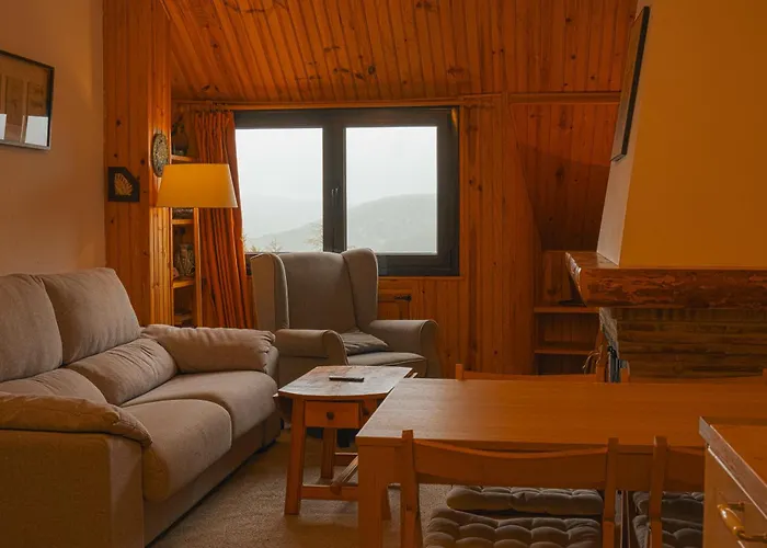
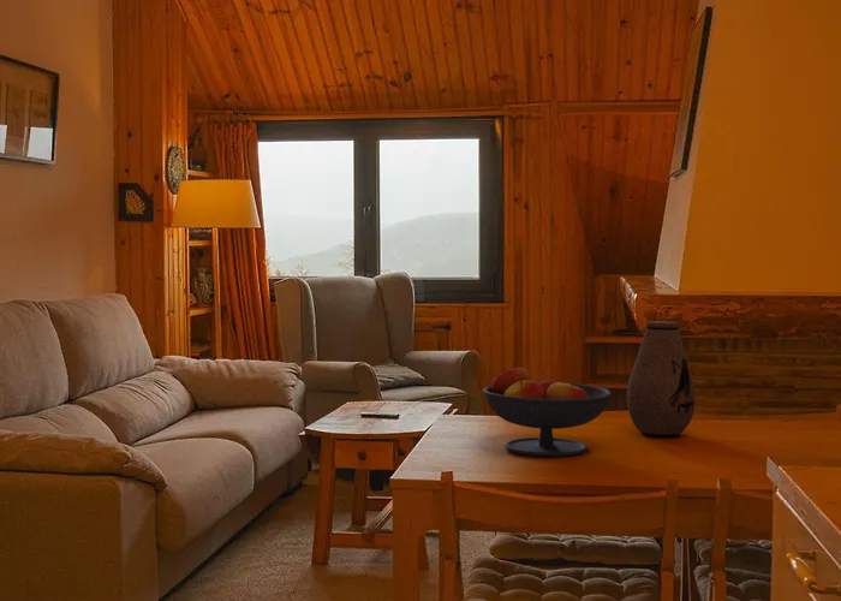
+ fruit bowl (545, 409)
+ vase (661, 377)
